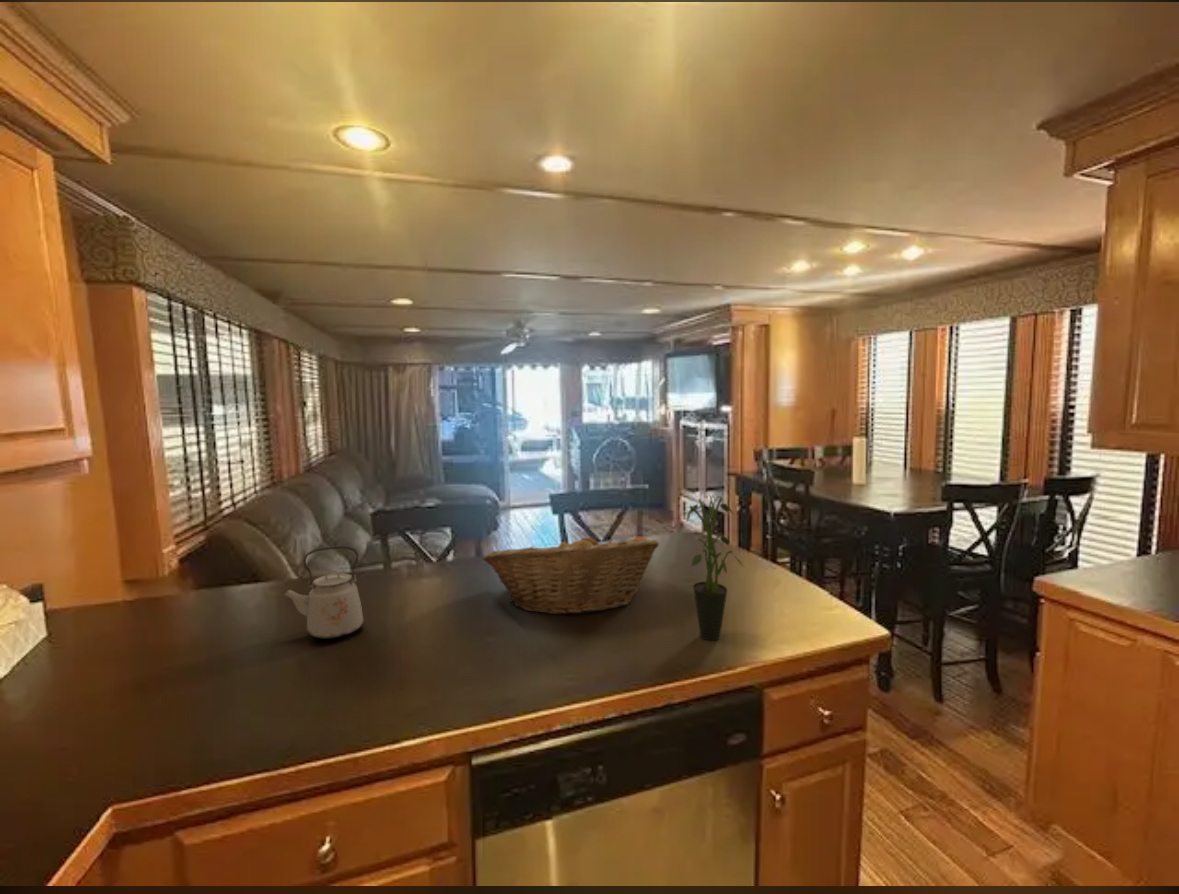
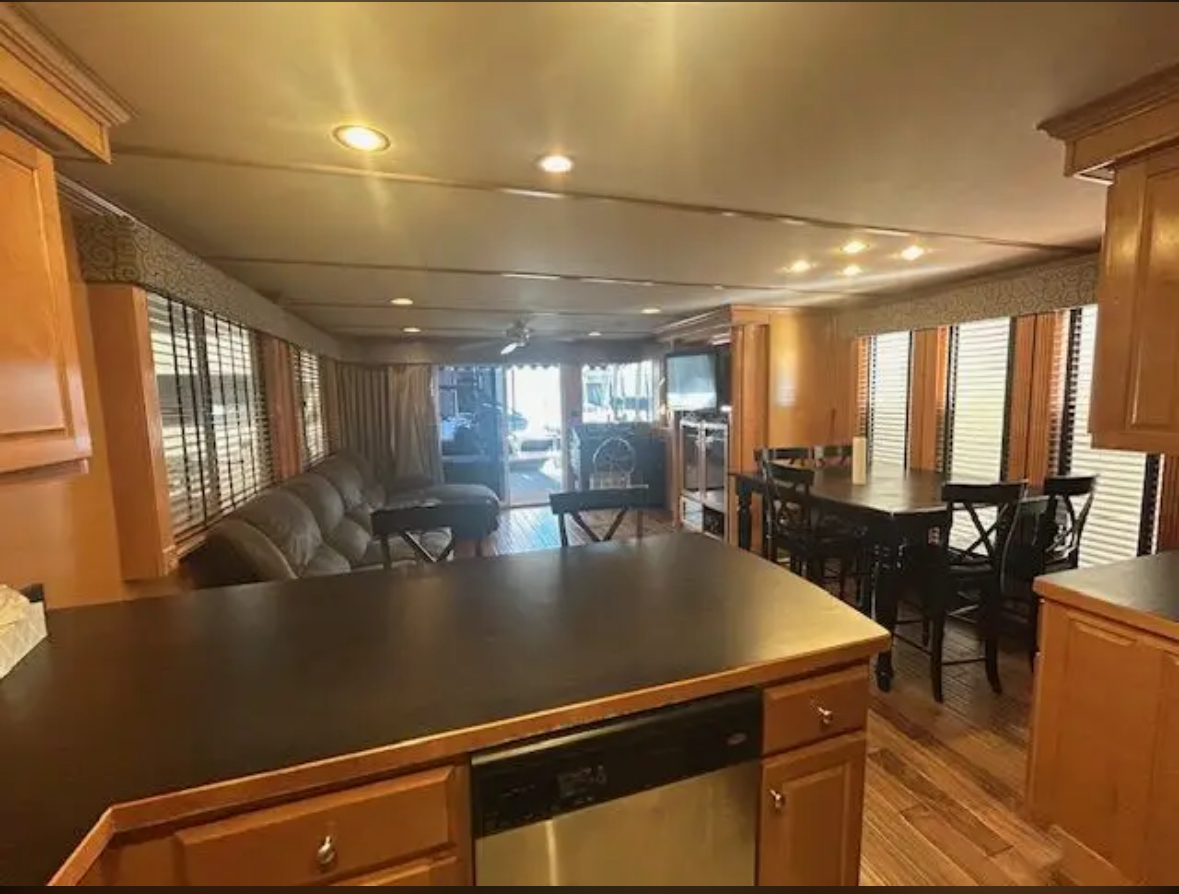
- kettle (322, 591)
- potted plant (712, 563)
- fruit basket (572, 564)
